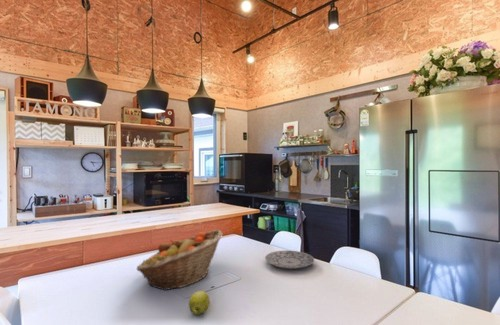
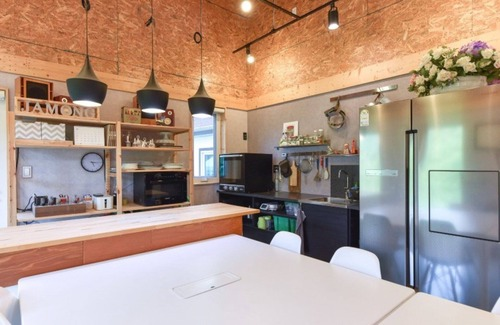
- apple (199, 302)
- plate (289, 260)
- fruit basket (183, 255)
